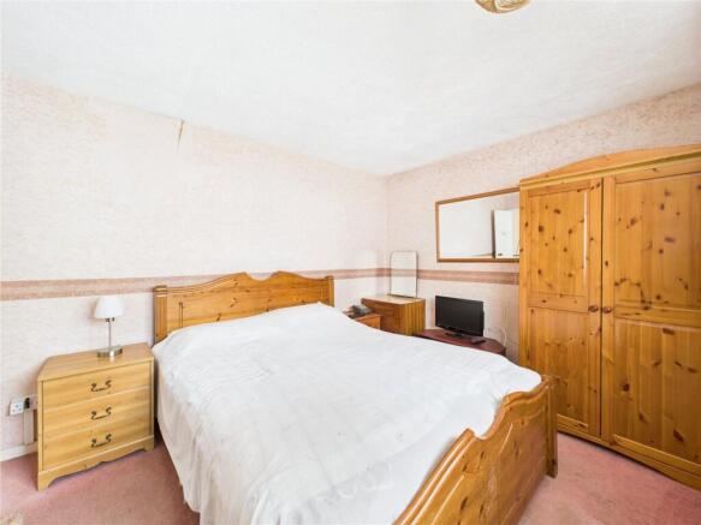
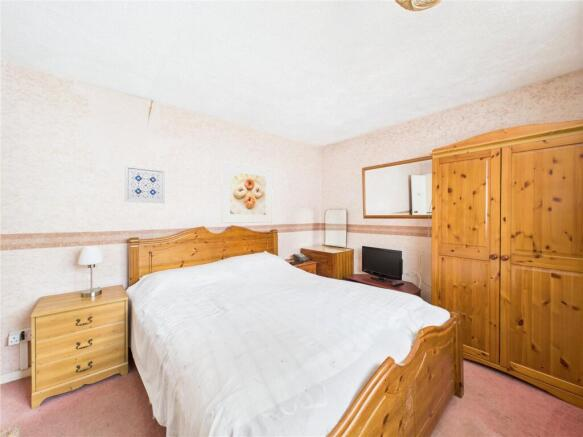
+ wall art (145, 185)
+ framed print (248, 194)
